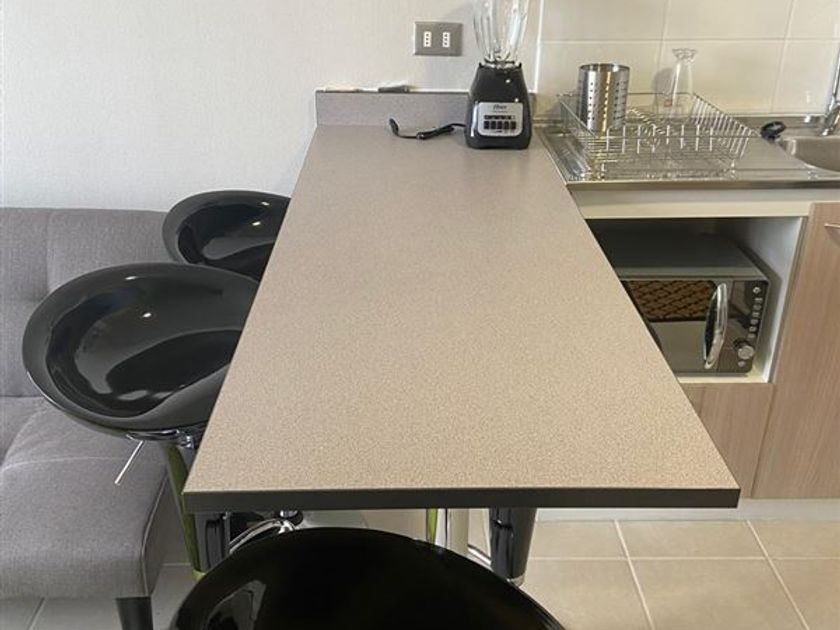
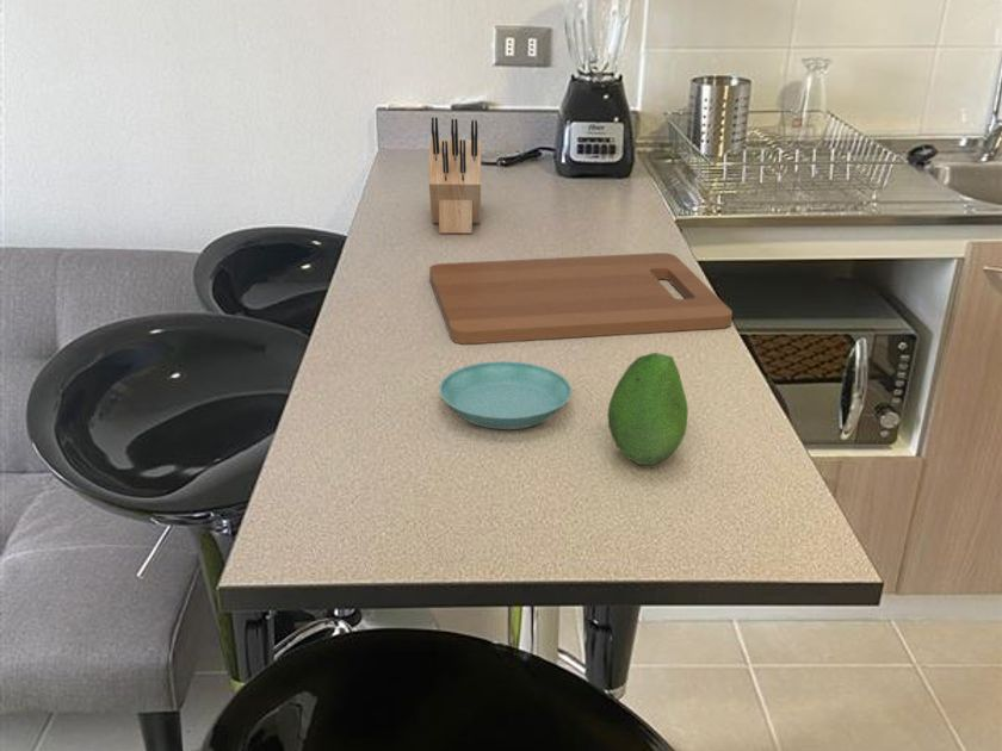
+ fruit (648, 406)
+ knife block (456, 166)
+ cutting board (573, 293)
+ saucer (505, 397)
